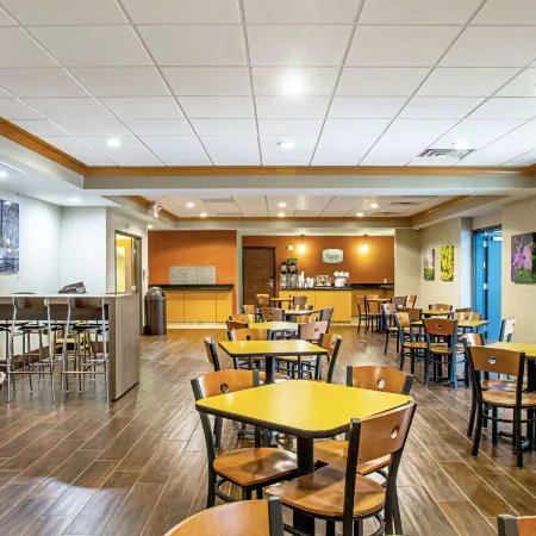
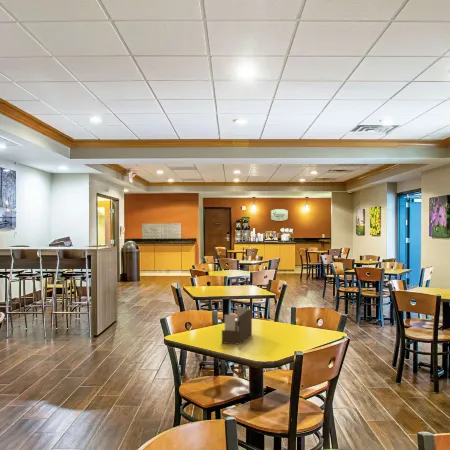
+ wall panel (237, 324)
